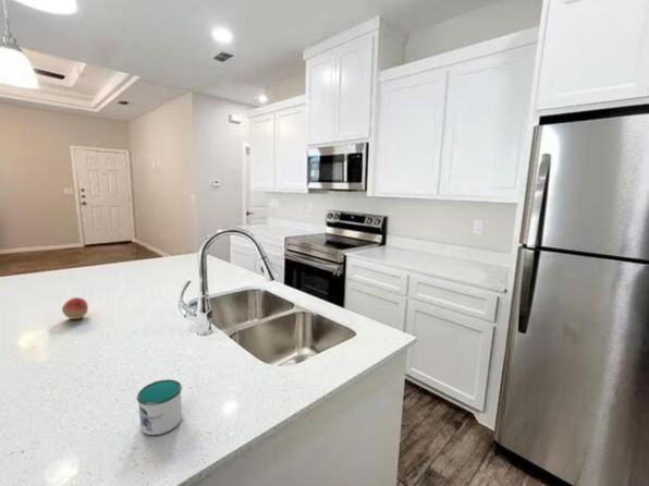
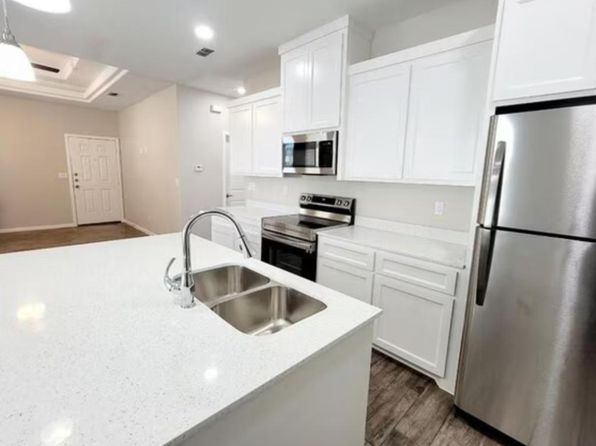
- mug (158, 404)
- fruit (75, 307)
